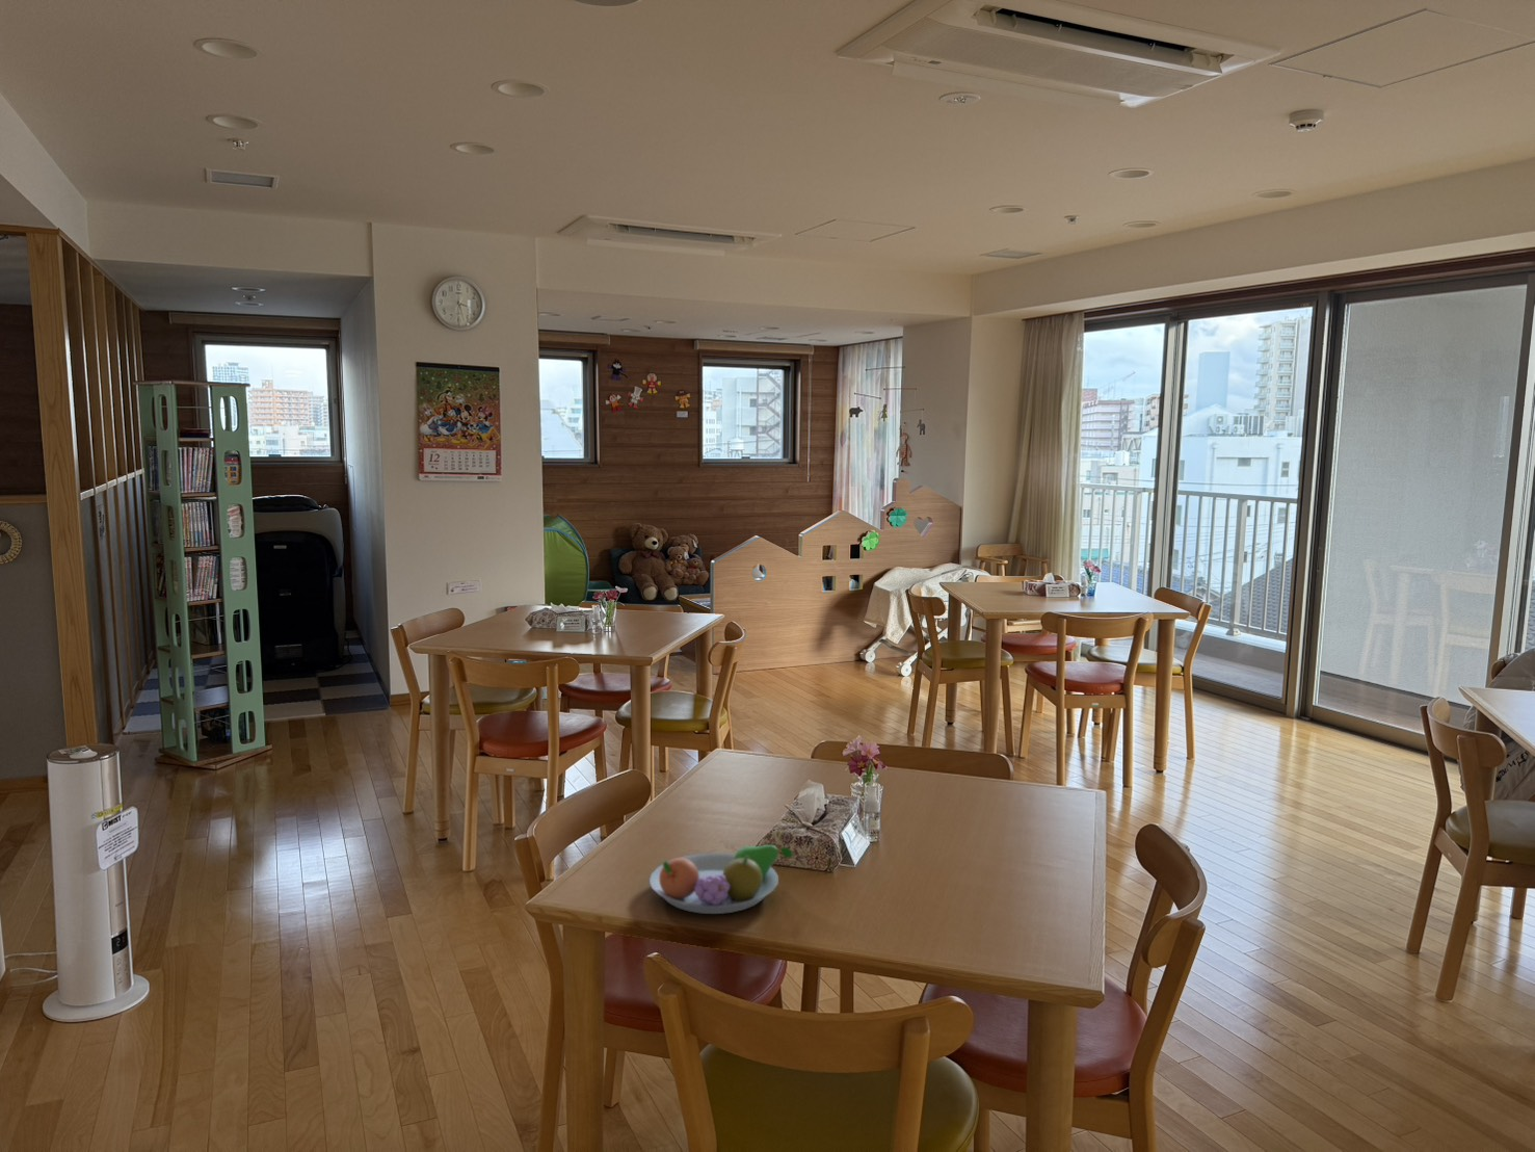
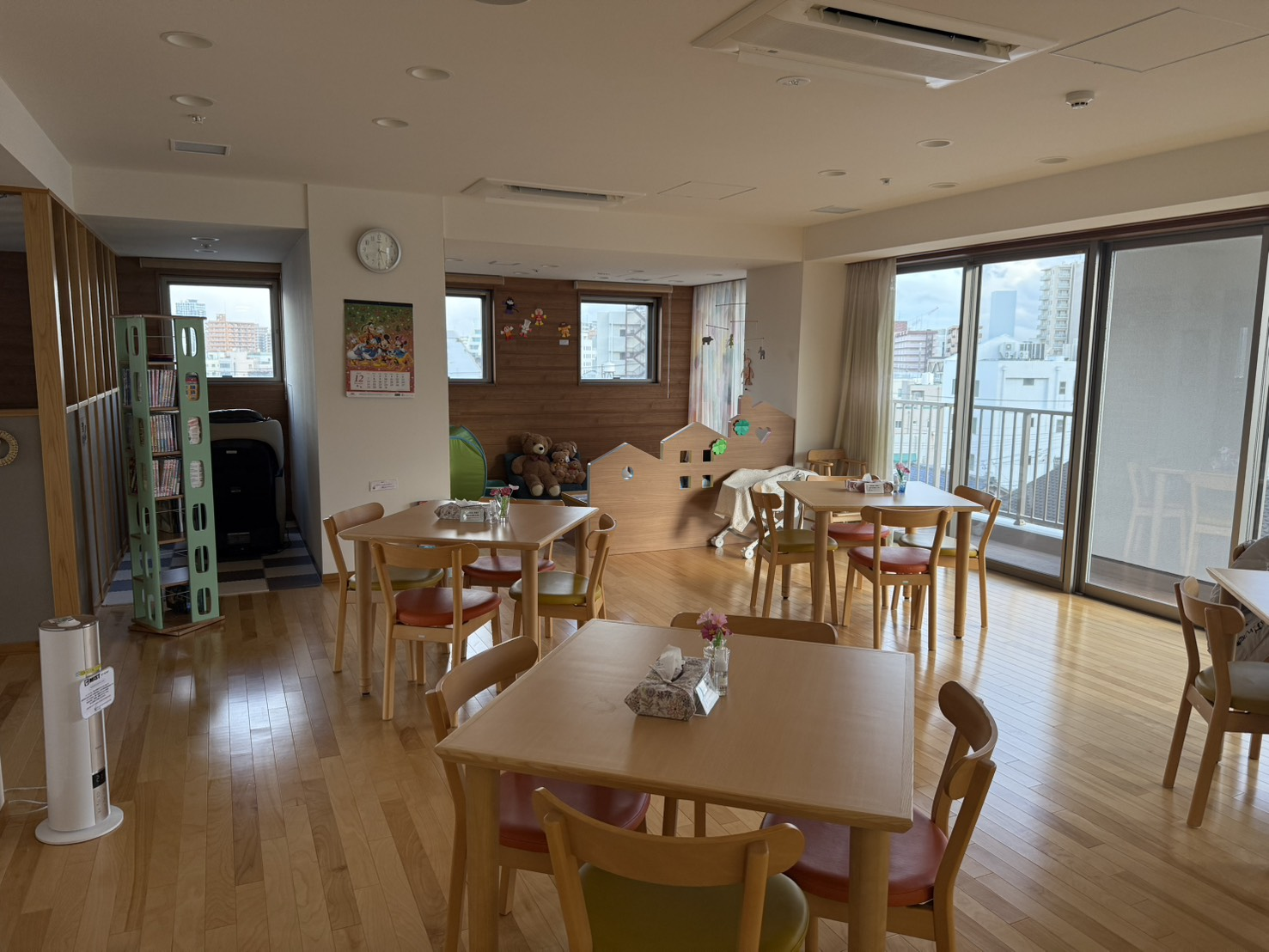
- fruit bowl (720, 866)
